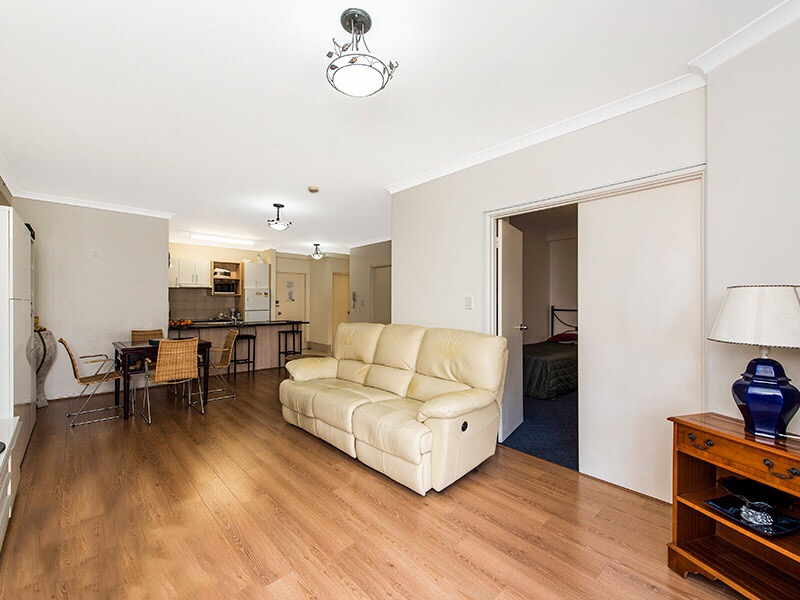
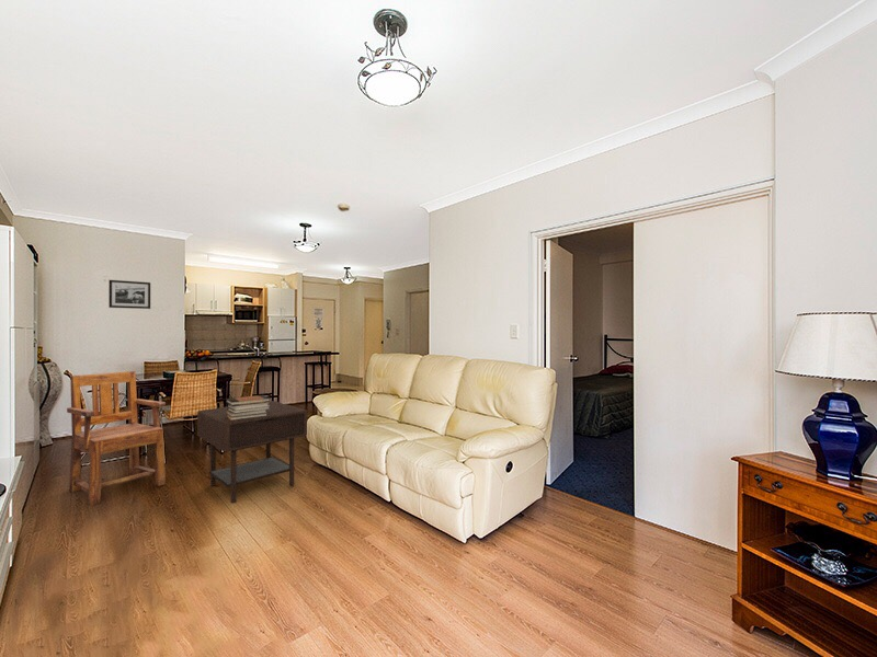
+ picture frame (129, 295)
+ book stack (248, 406)
+ armchair (116, 430)
+ side table (252, 446)
